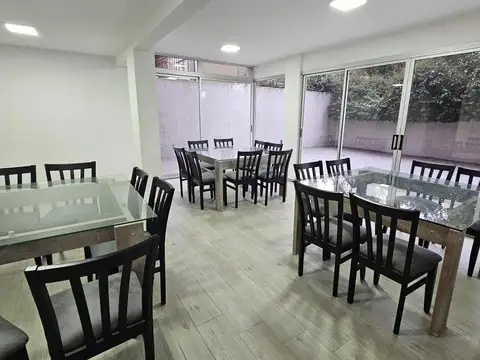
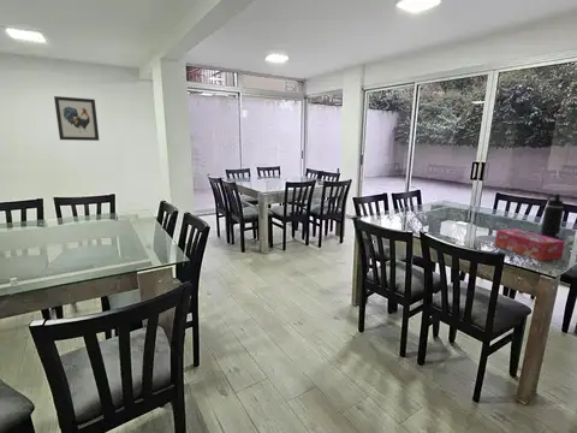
+ water bottle (552, 214)
+ wall art (77, 119)
+ tissue box (527, 243)
